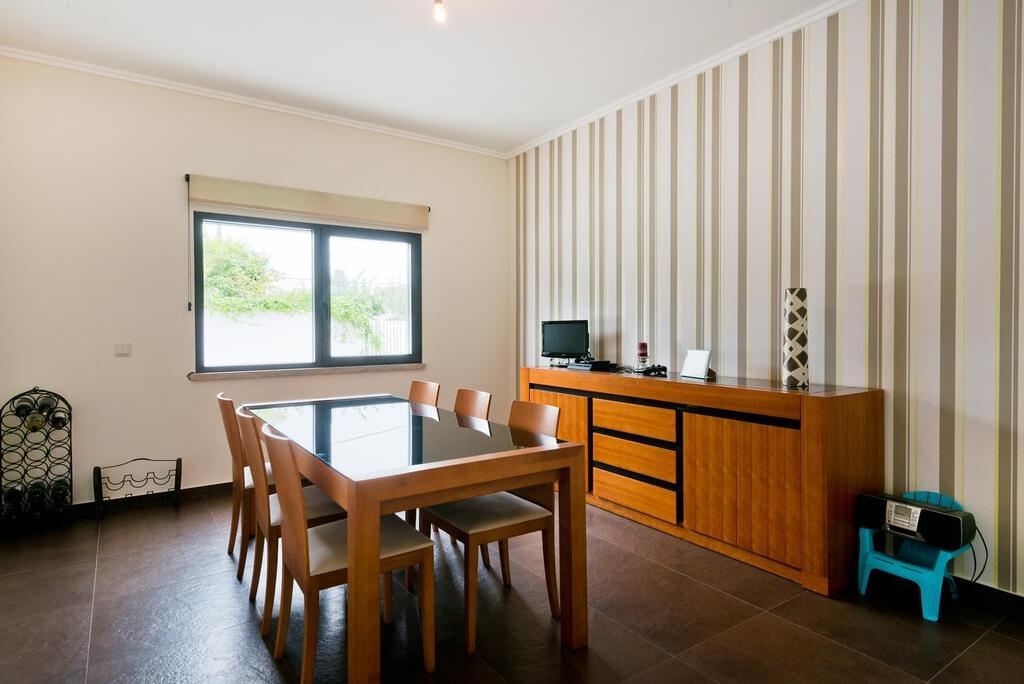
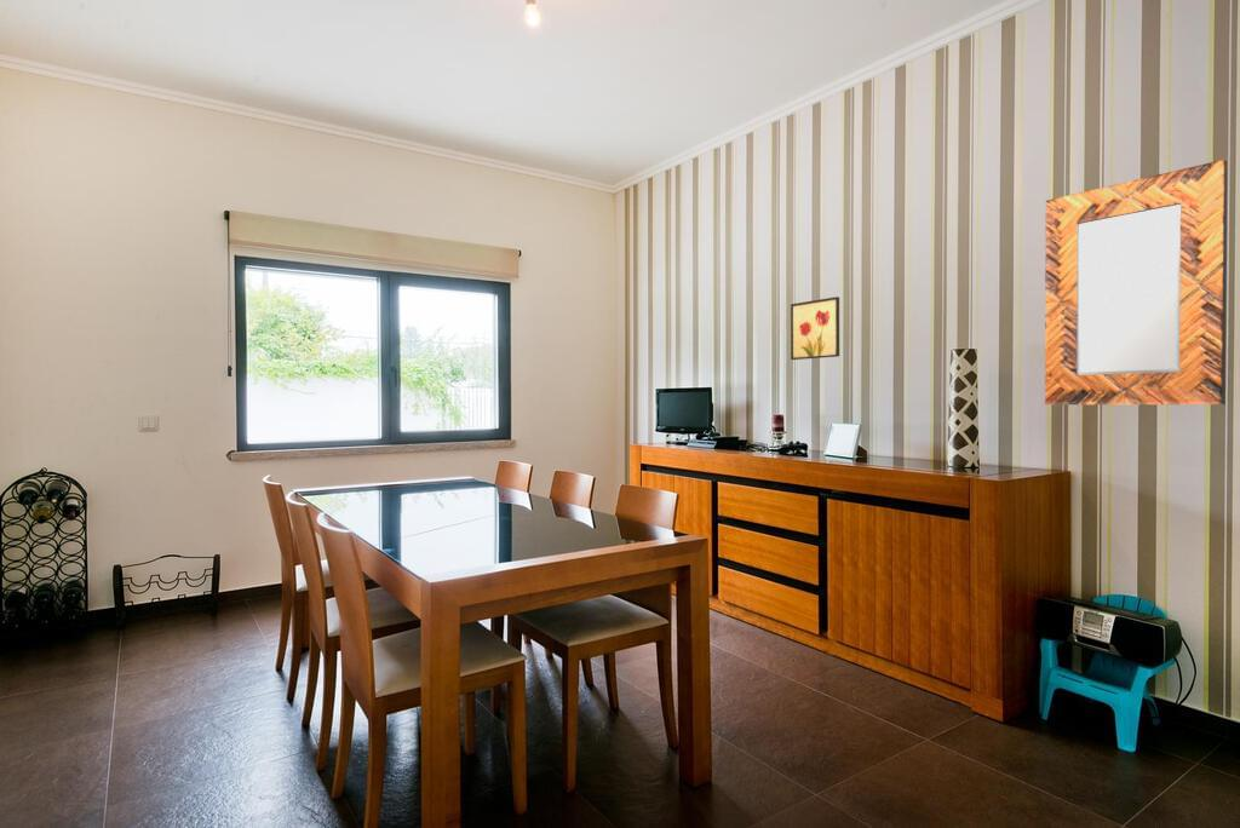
+ home mirror (1127, 293)
+ wall art (815, 329)
